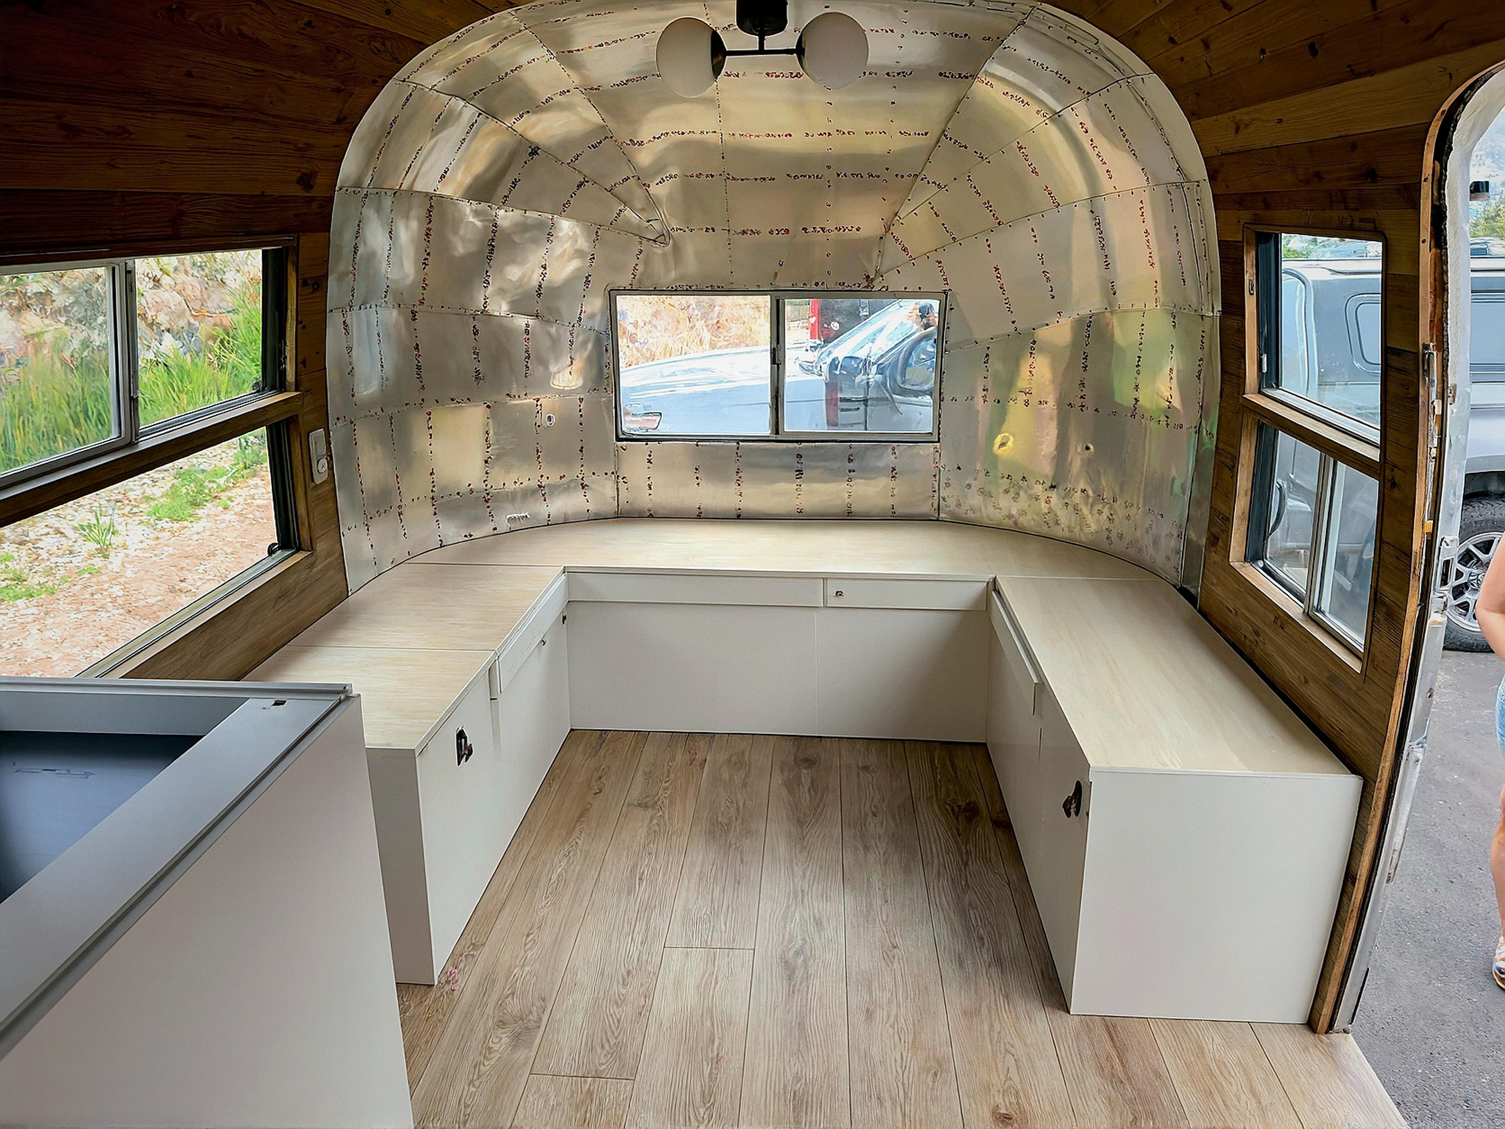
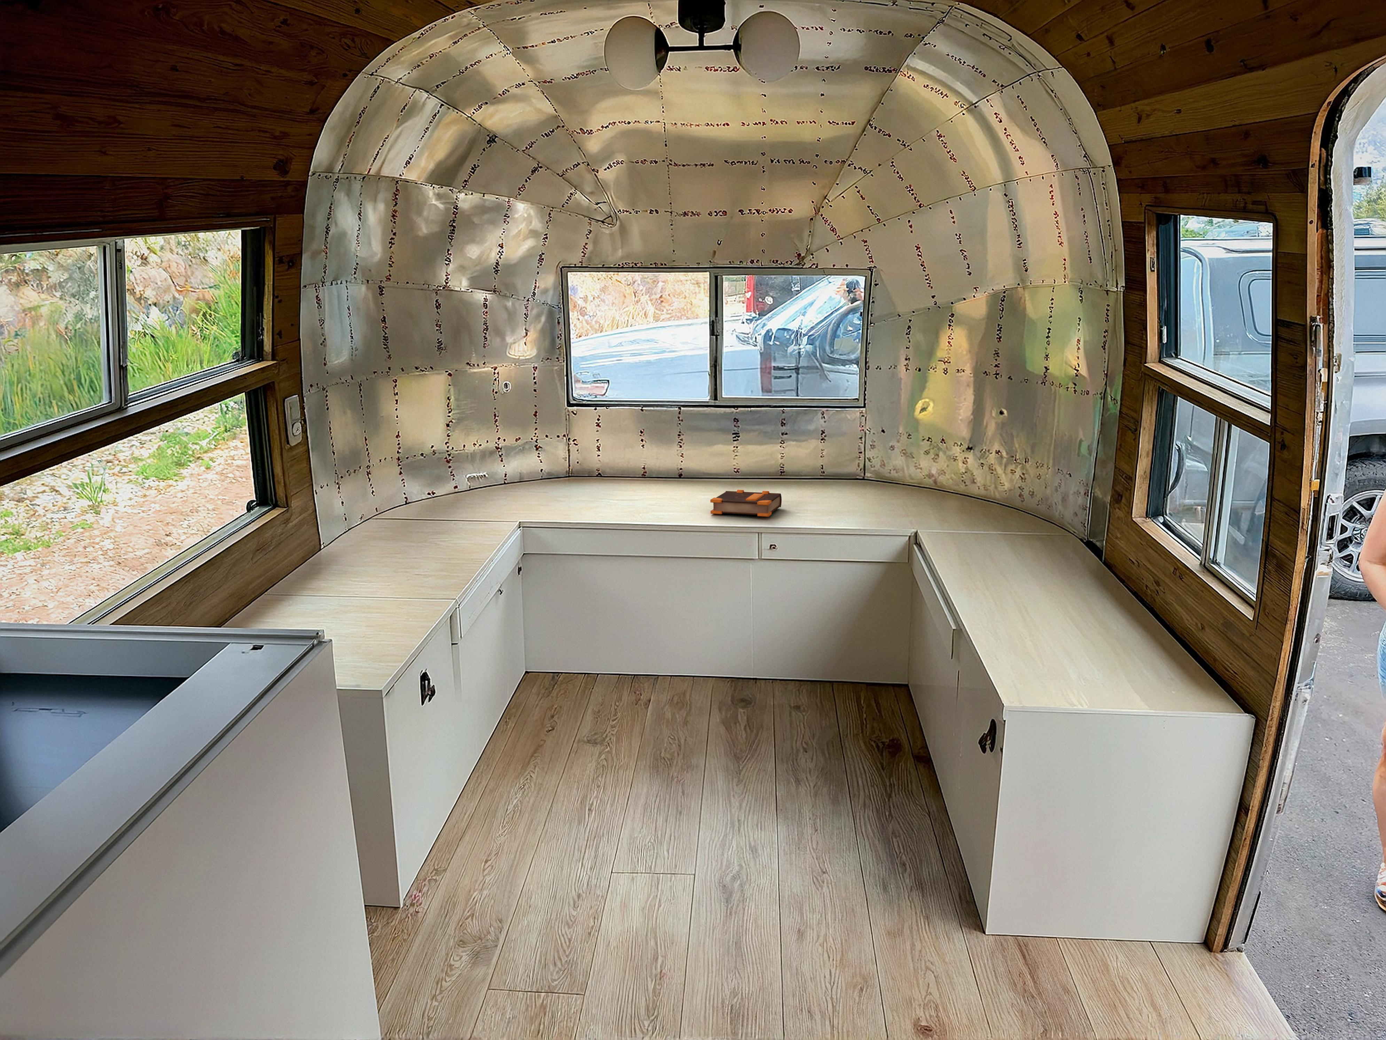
+ bible (744, 501)
